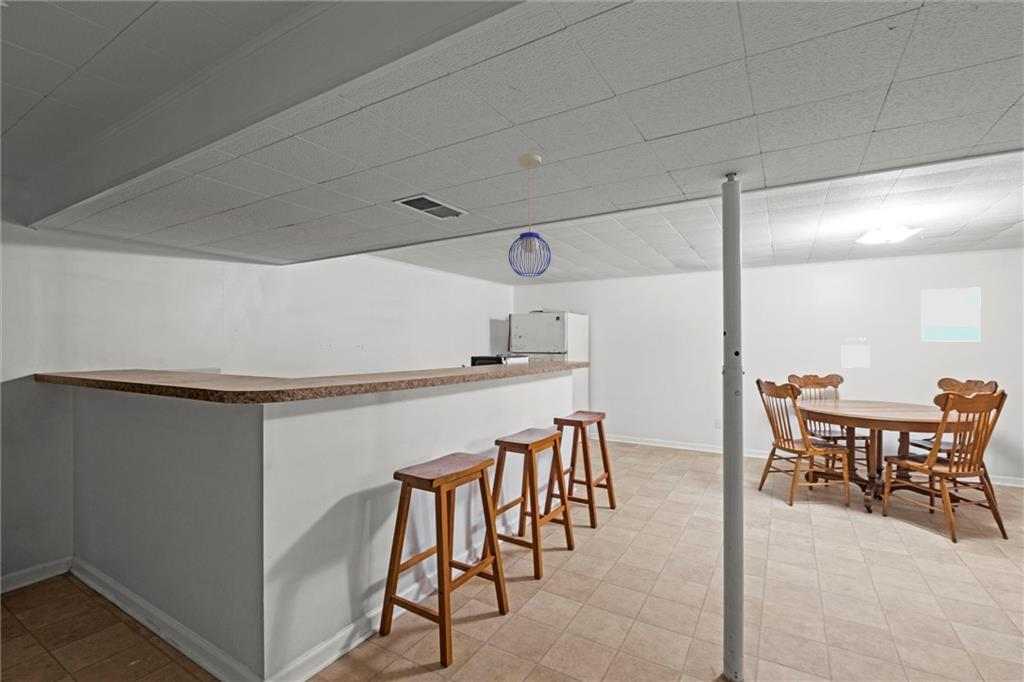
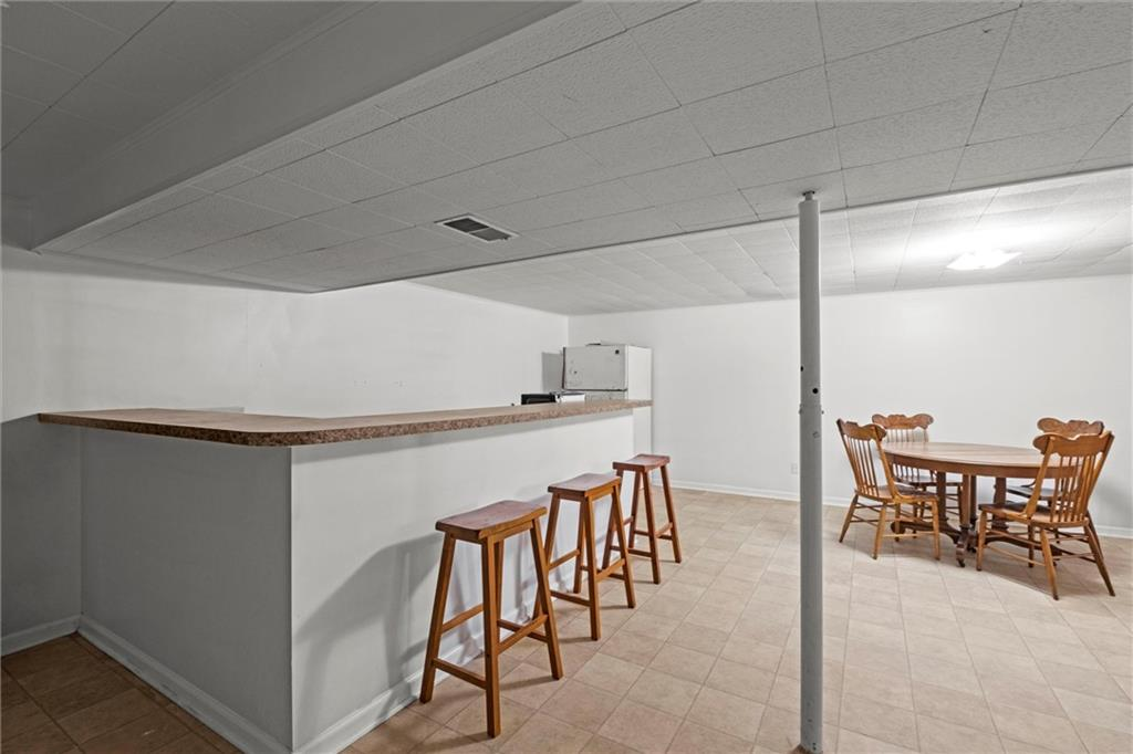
- calendar (855, 352)
- wall art (949, 315)
- pendant light (529, 216)
